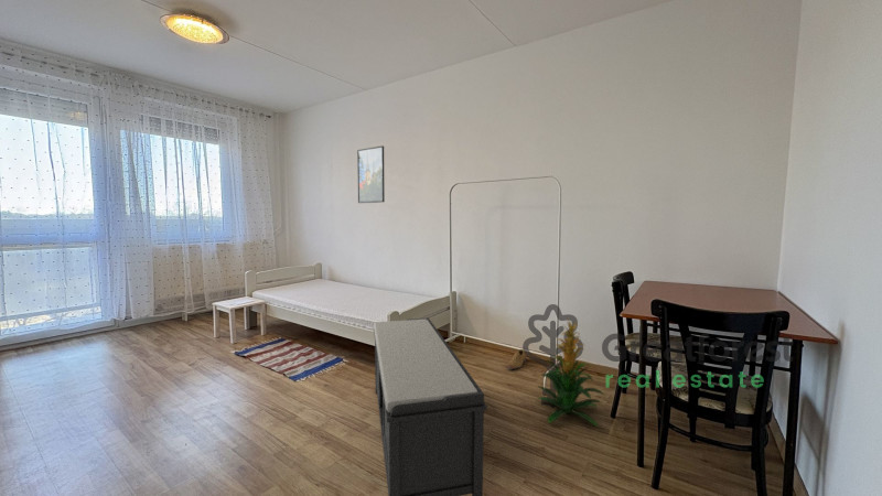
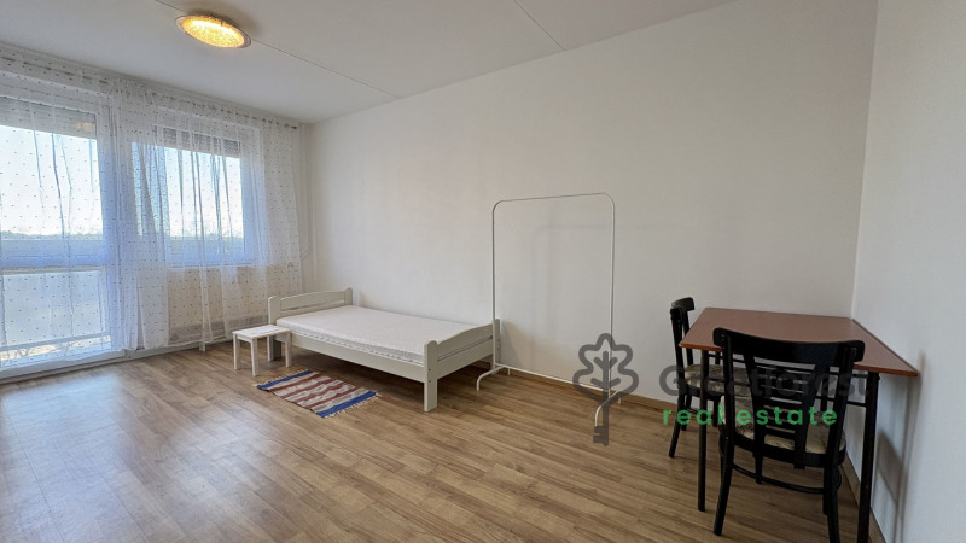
- bench (415, 391)
- shoe (516, 358)
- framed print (370, 175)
- indoor plant (568, 366)
